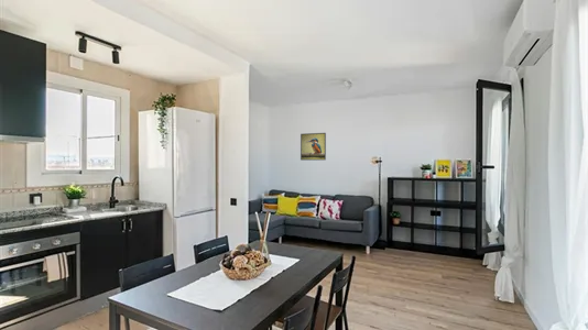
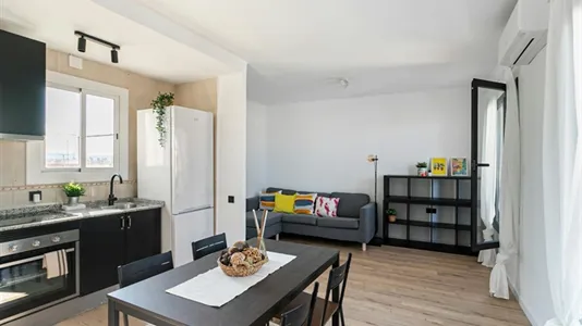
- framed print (313, 146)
